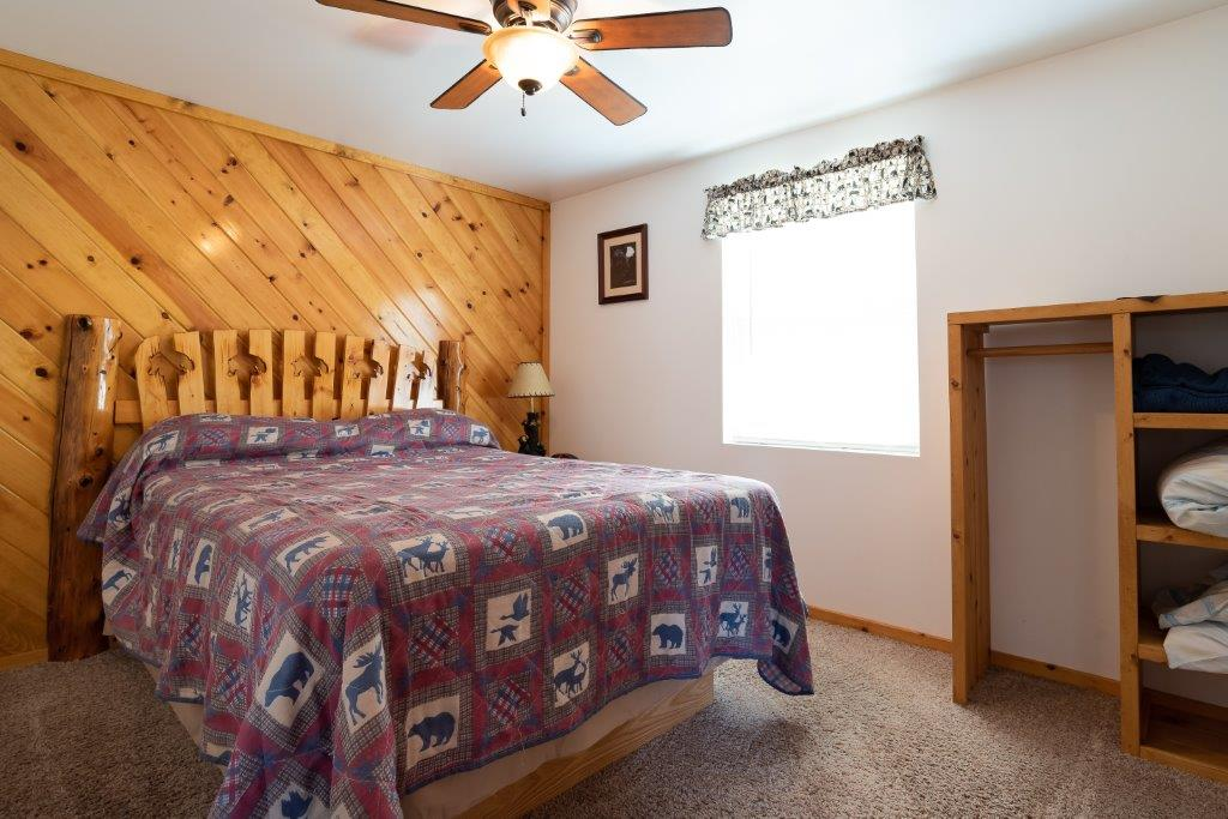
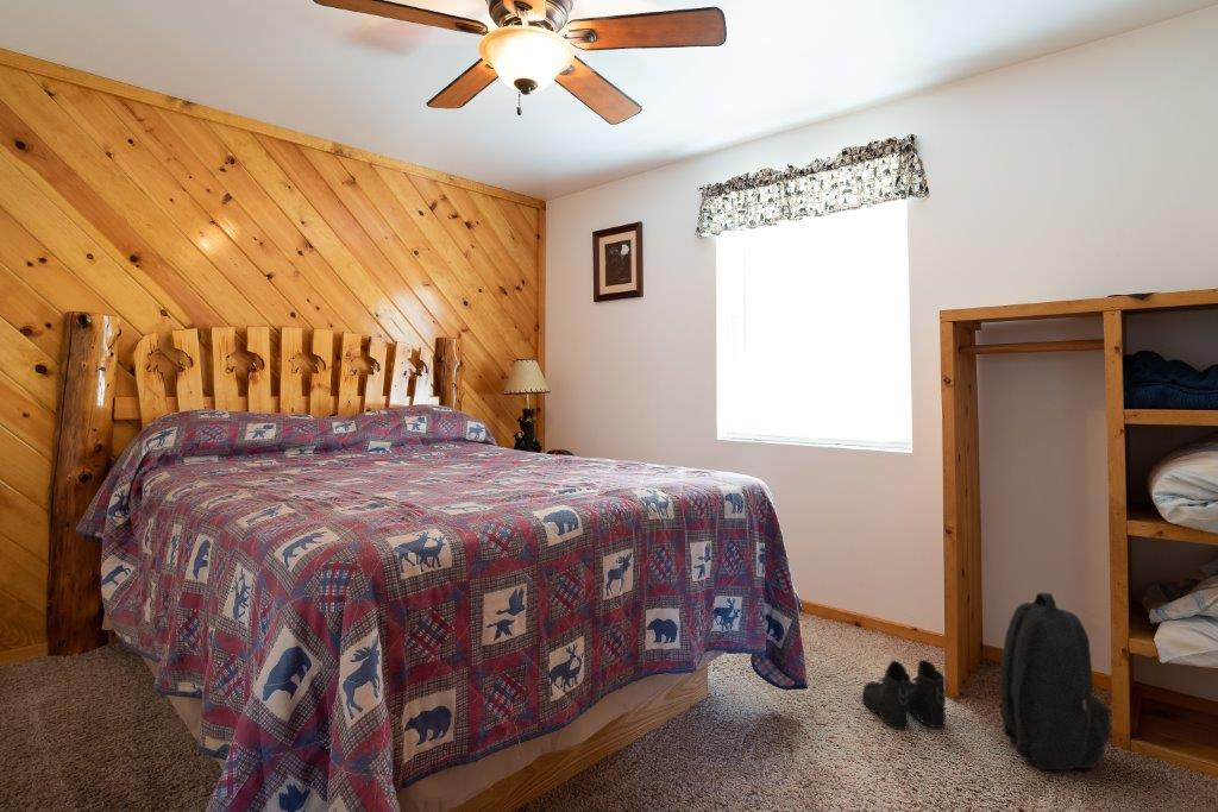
+ boots (903, 684)
+ backpack (1048, 672)
